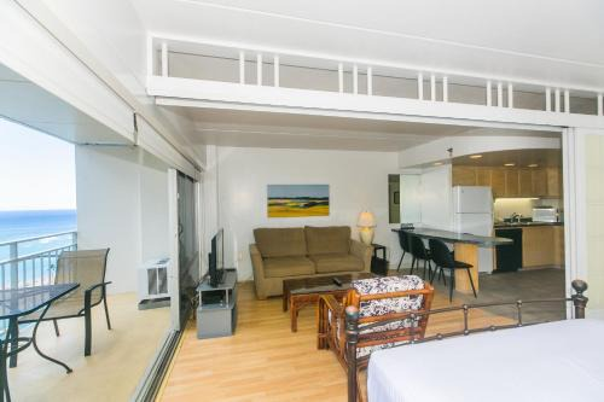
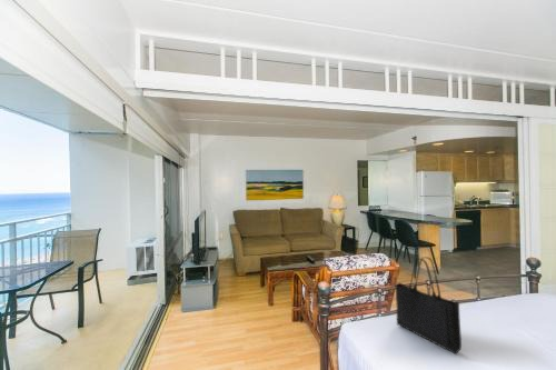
+ tote bag (424, 298)
